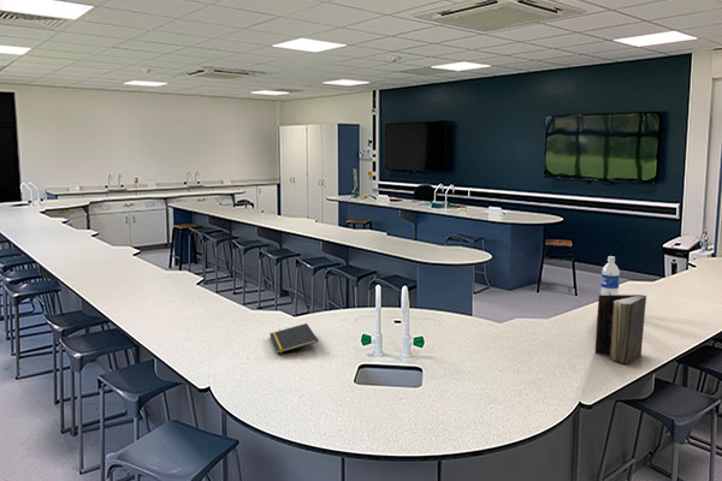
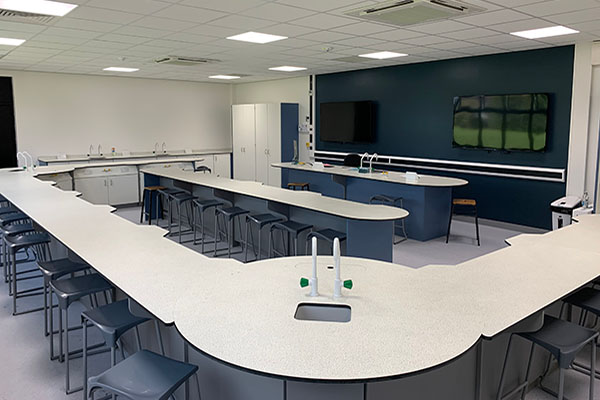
- notepad (292, 337)
- book (628, 327)
- water bottle (609, 284)
